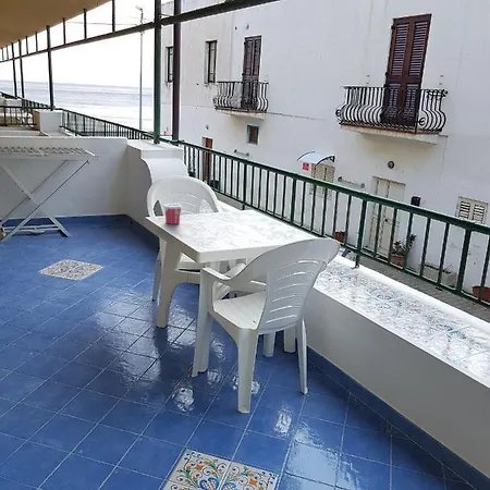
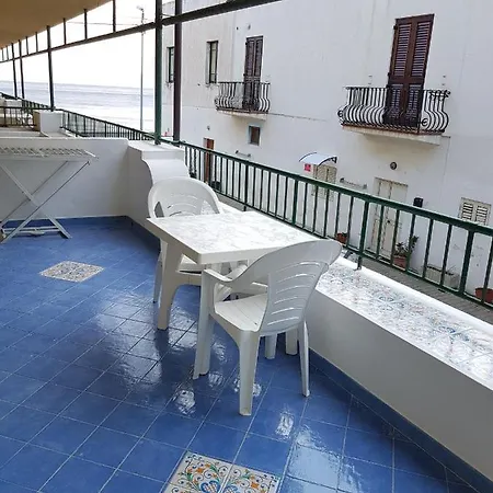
- cup (172, 213)
